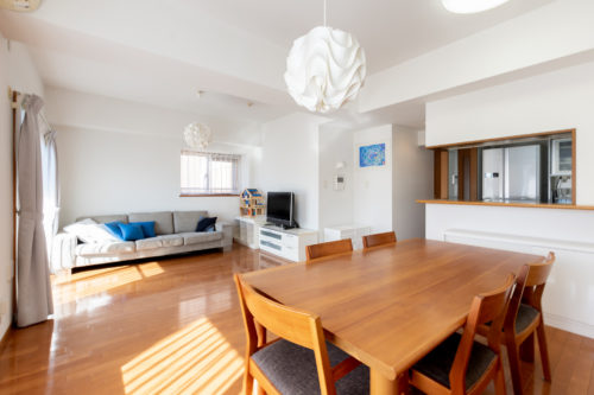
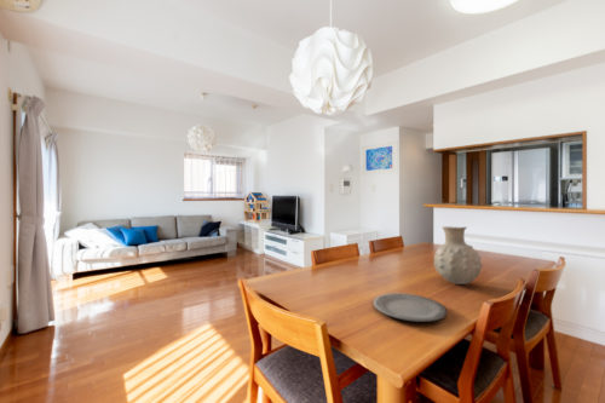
+ plate (408, 306)
+ vase (456, 254)
